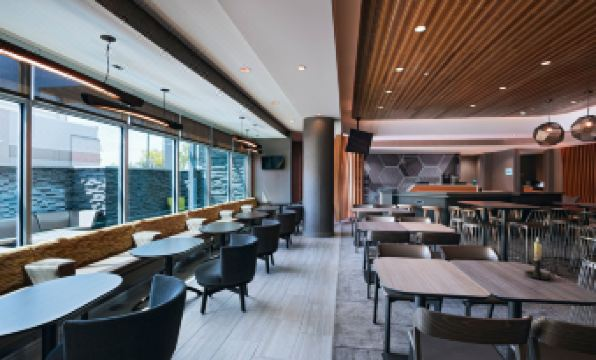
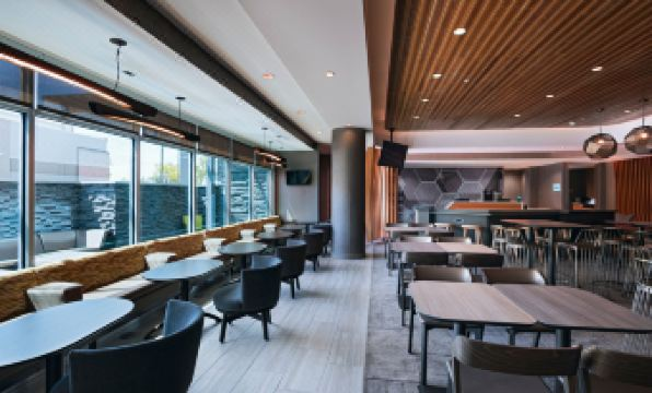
- candle holder (541, 256)
